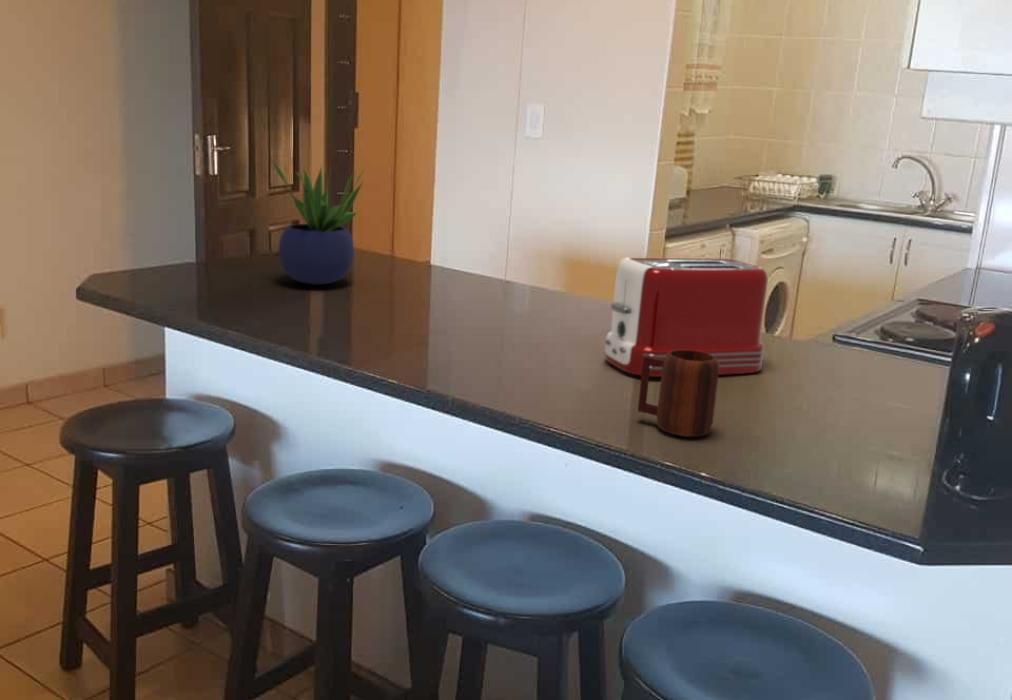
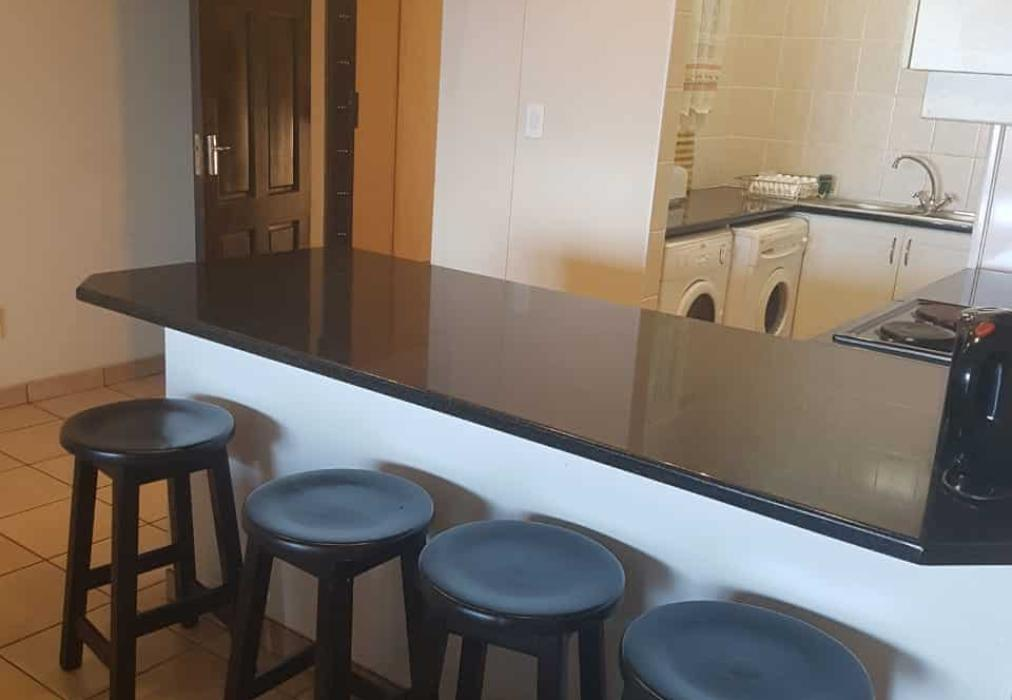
- potted plant (324, 221)
- toaster (688, 313)
- mug (677, 390)
